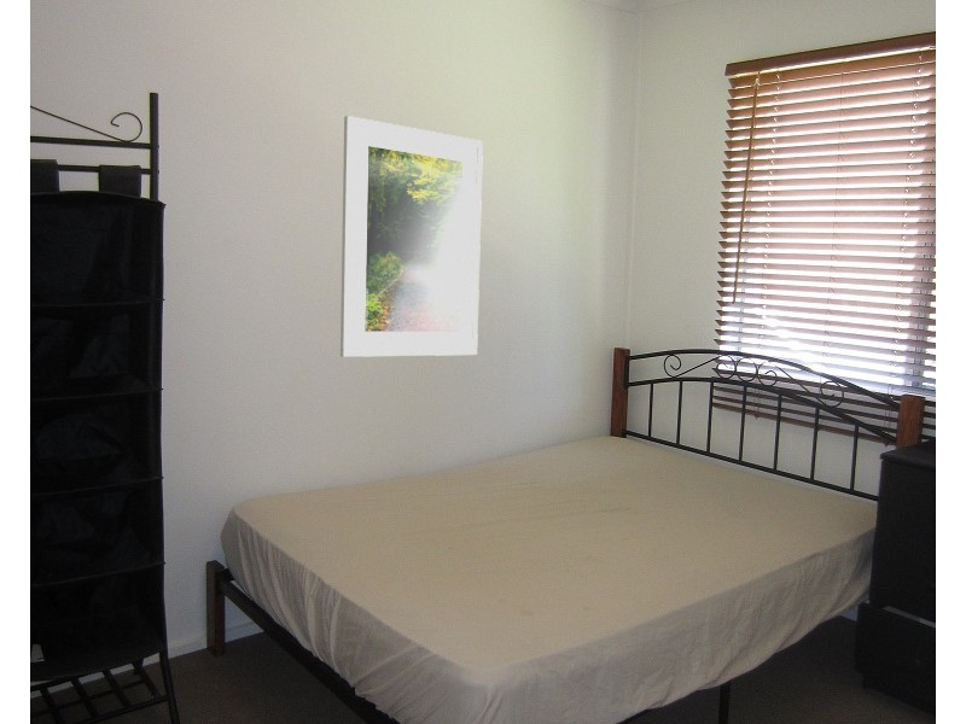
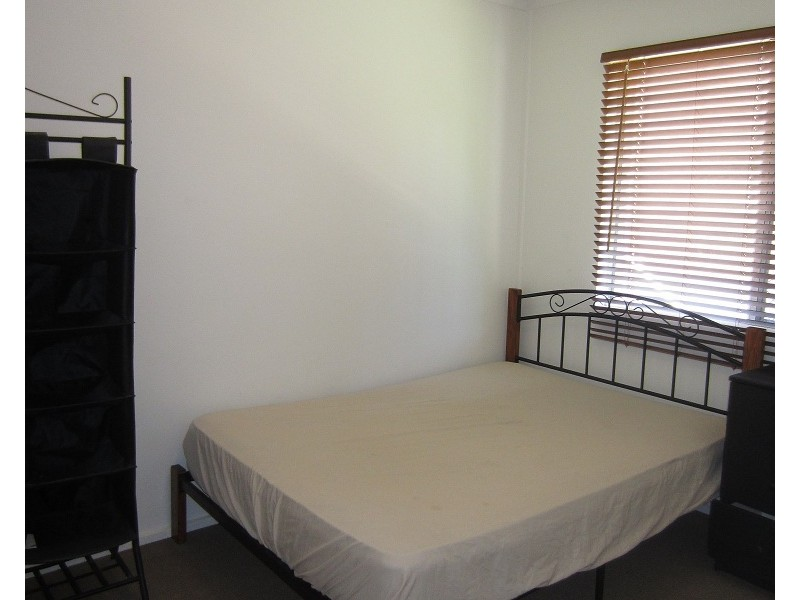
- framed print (414, 243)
